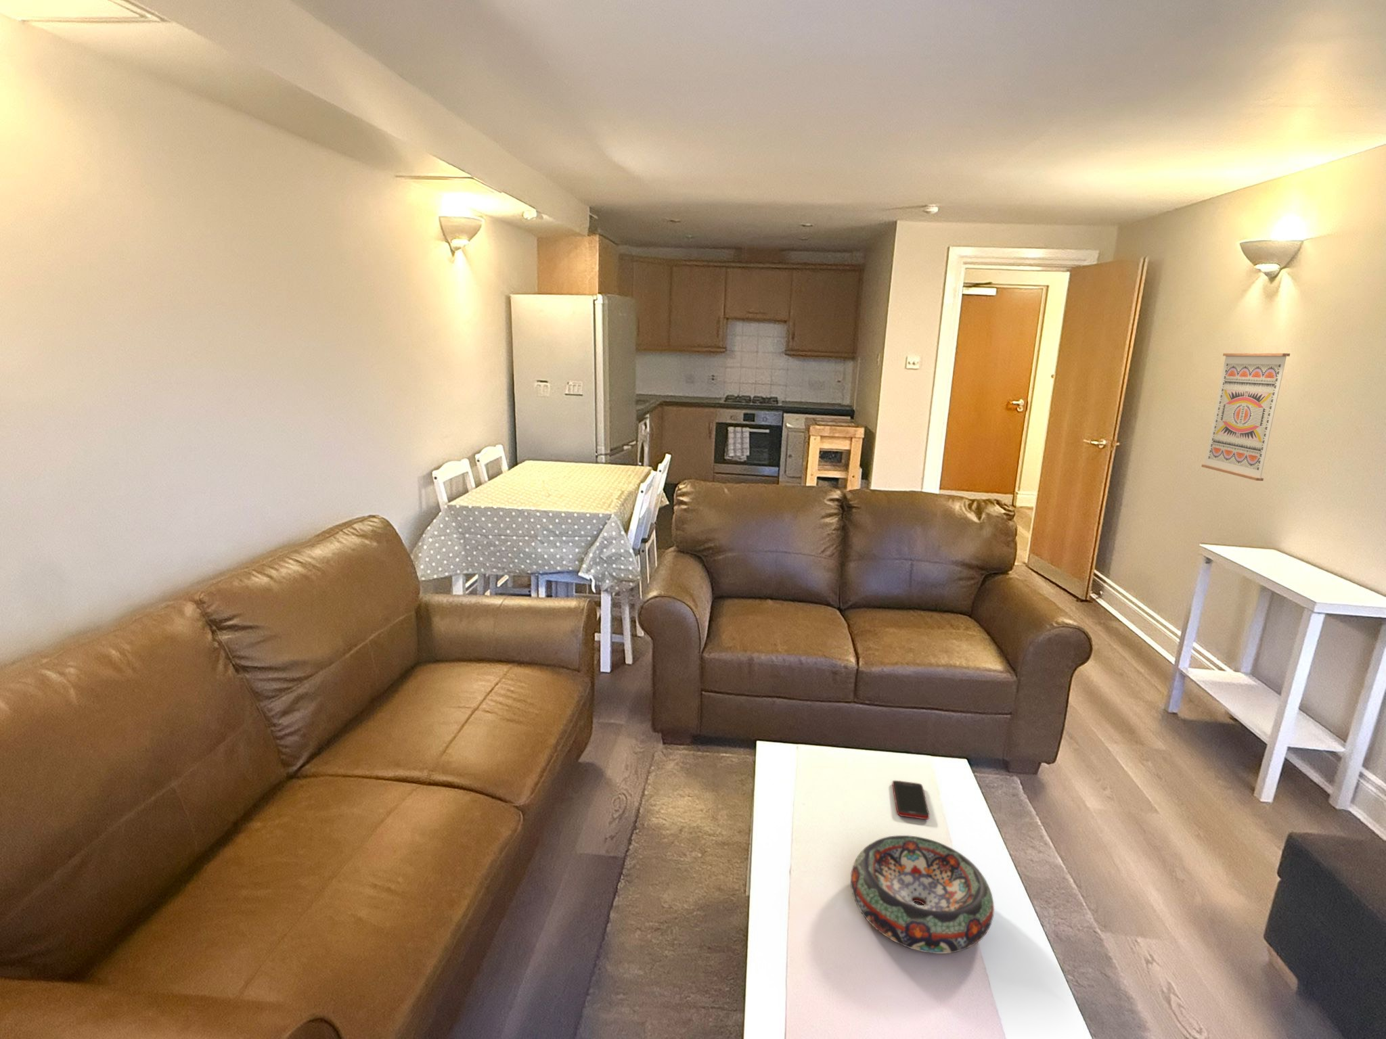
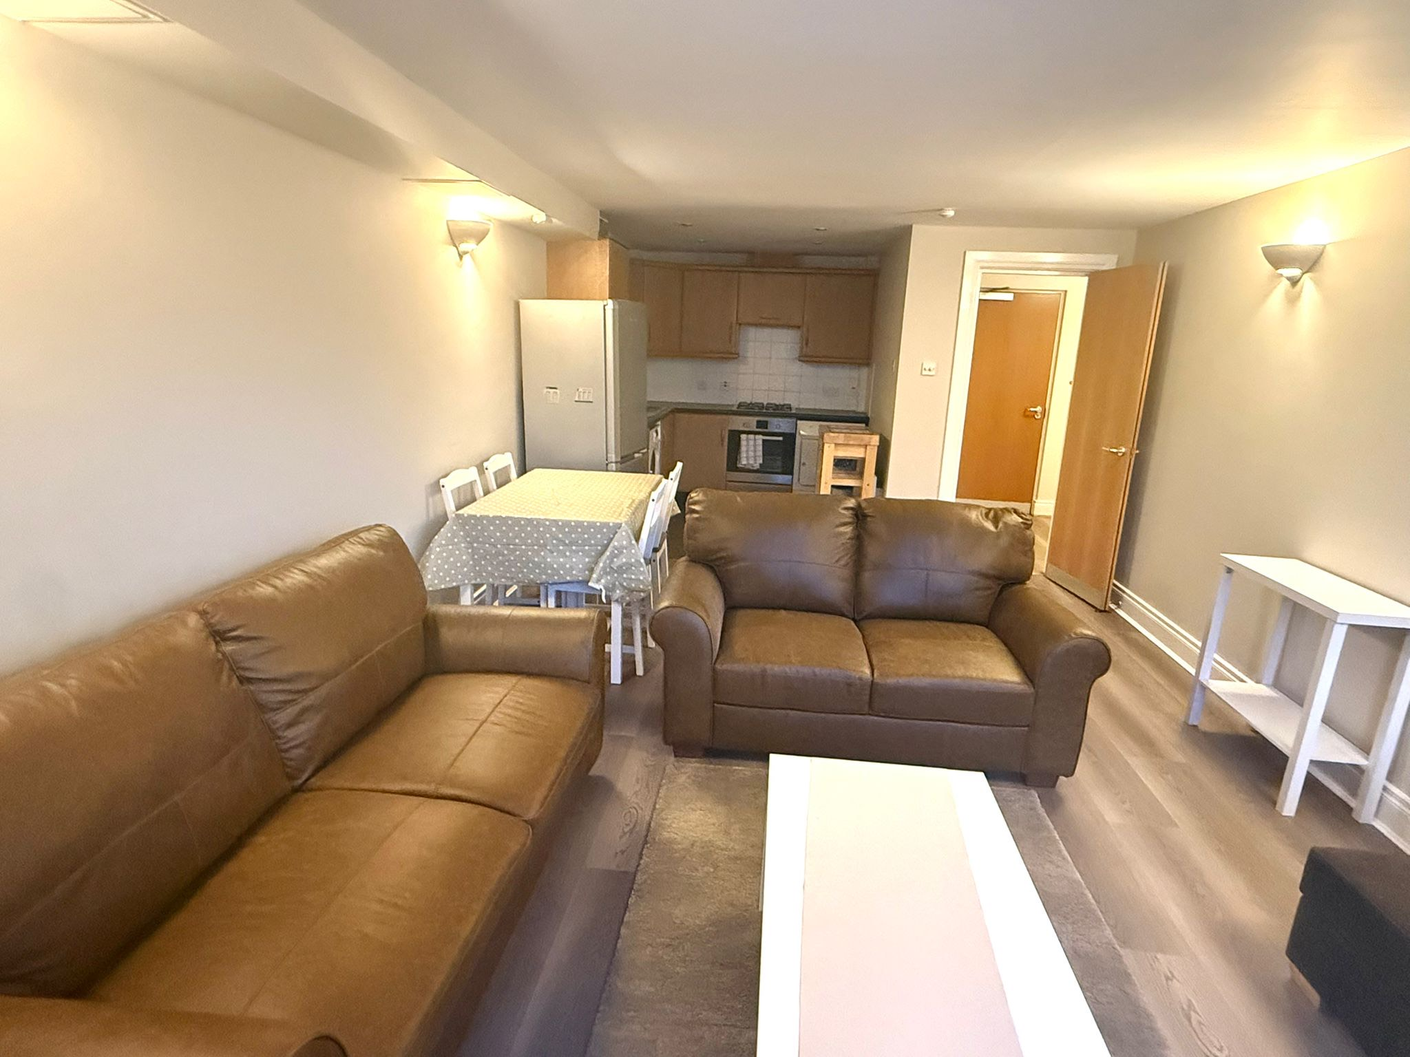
- decorative bowl (920, 891)
- wall art (1242, 414)
- cell phone (909, 799)
